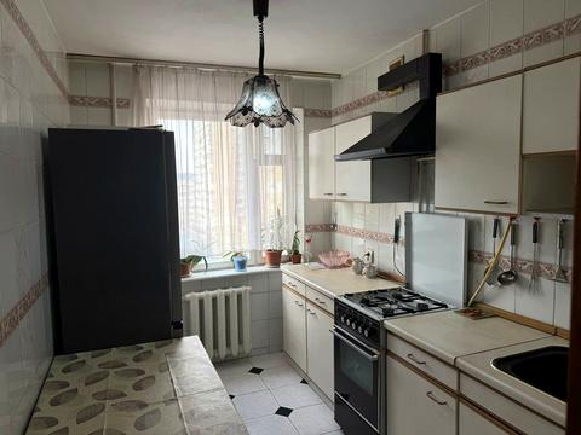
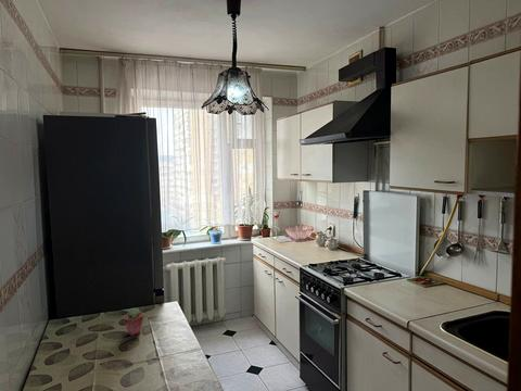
+ potted succulent (134, 319)
